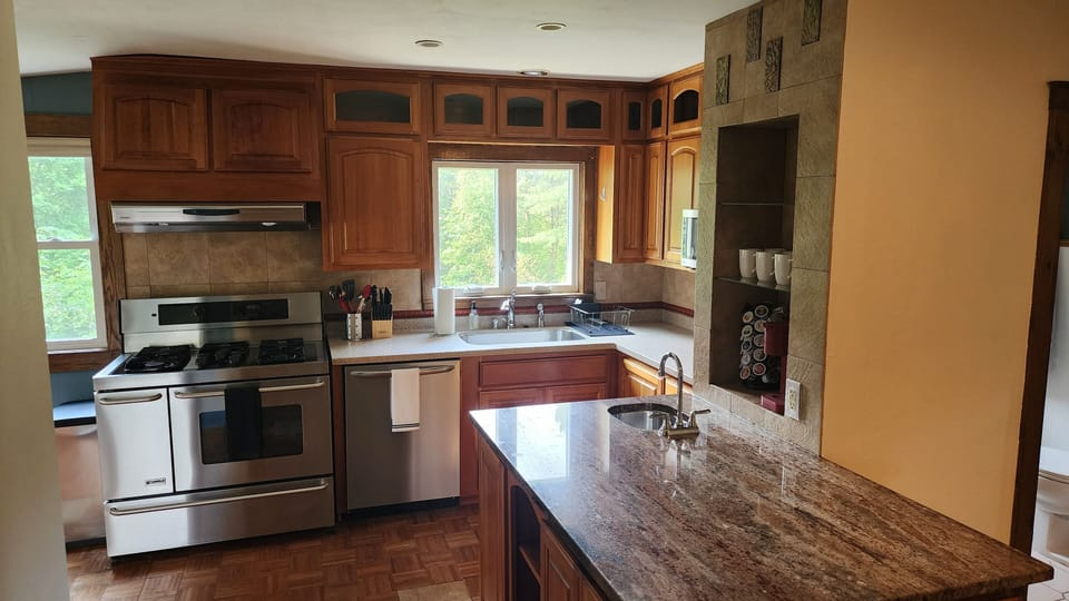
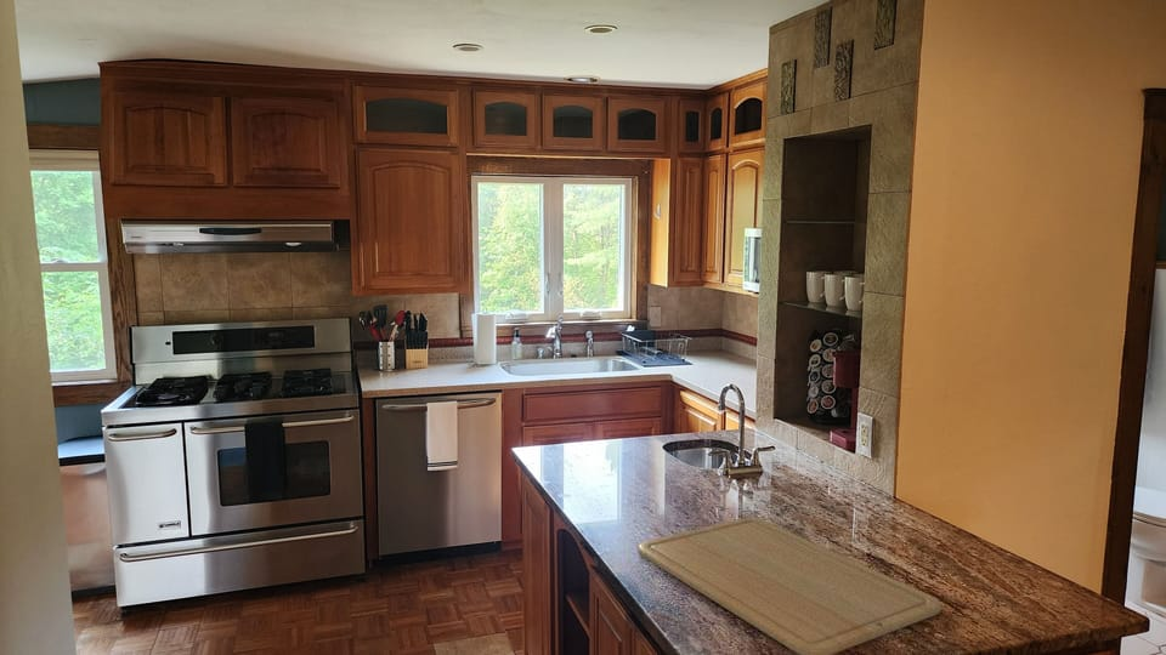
+ chopping board (776, 574)
